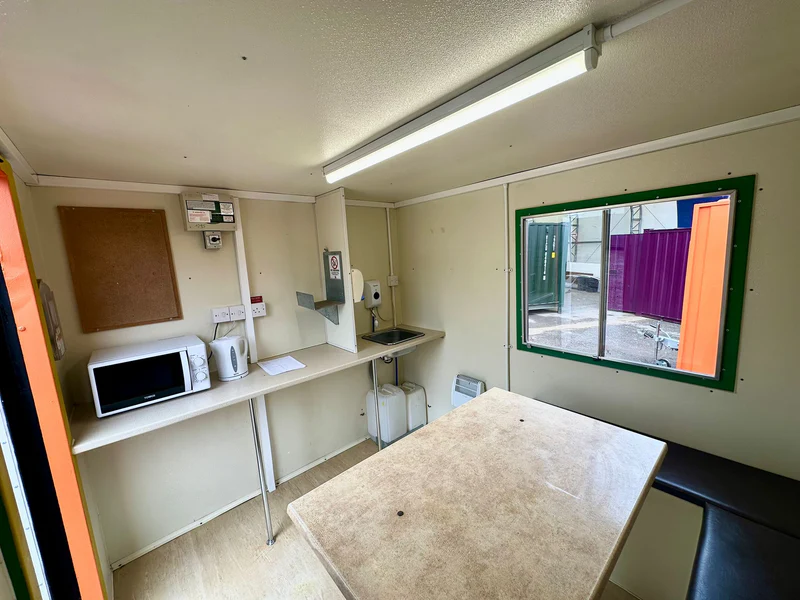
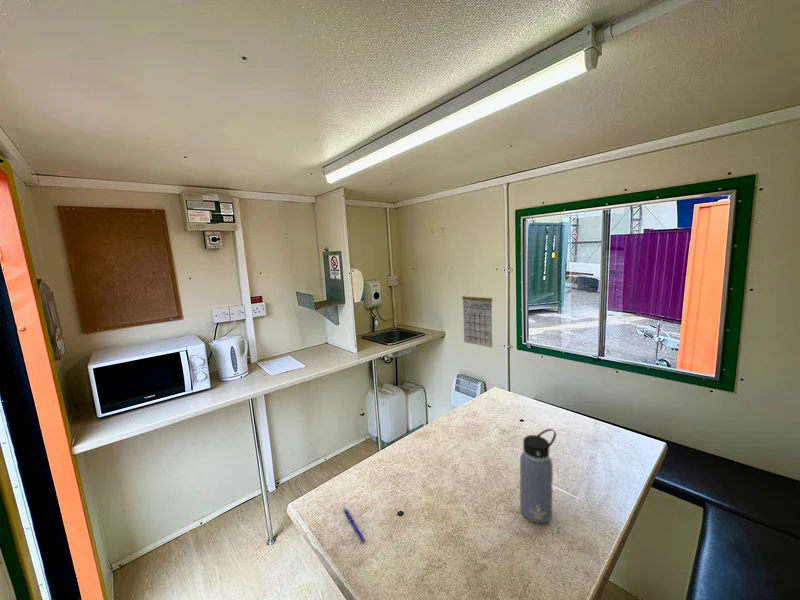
+ water bottle (537, 472)
+ calendar (477, 315)
+ pen (353, 523)
